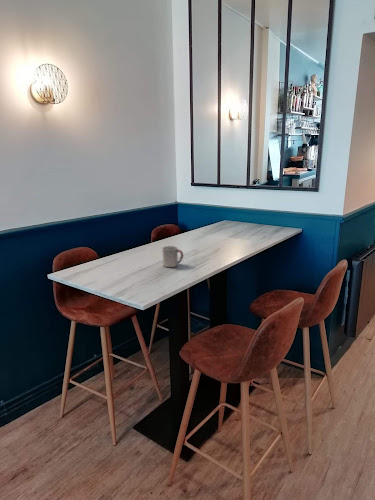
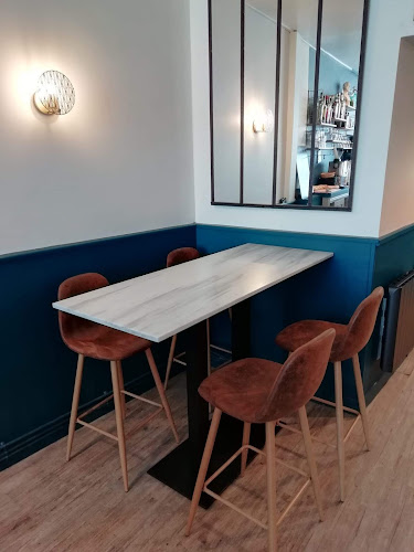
- cup (173, 256)
